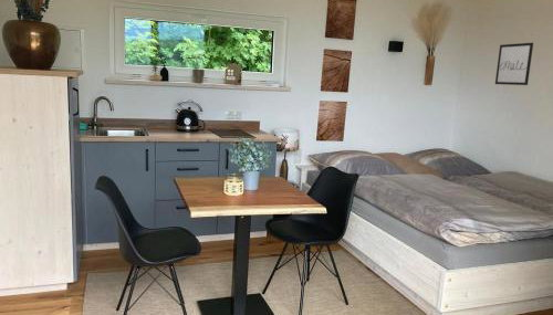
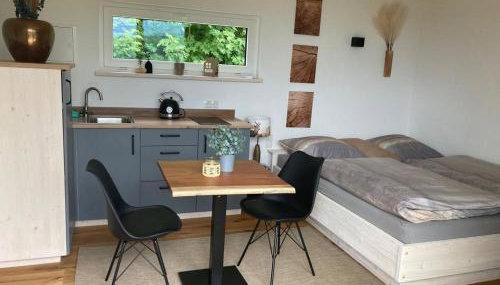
- wall art (513, 64)
